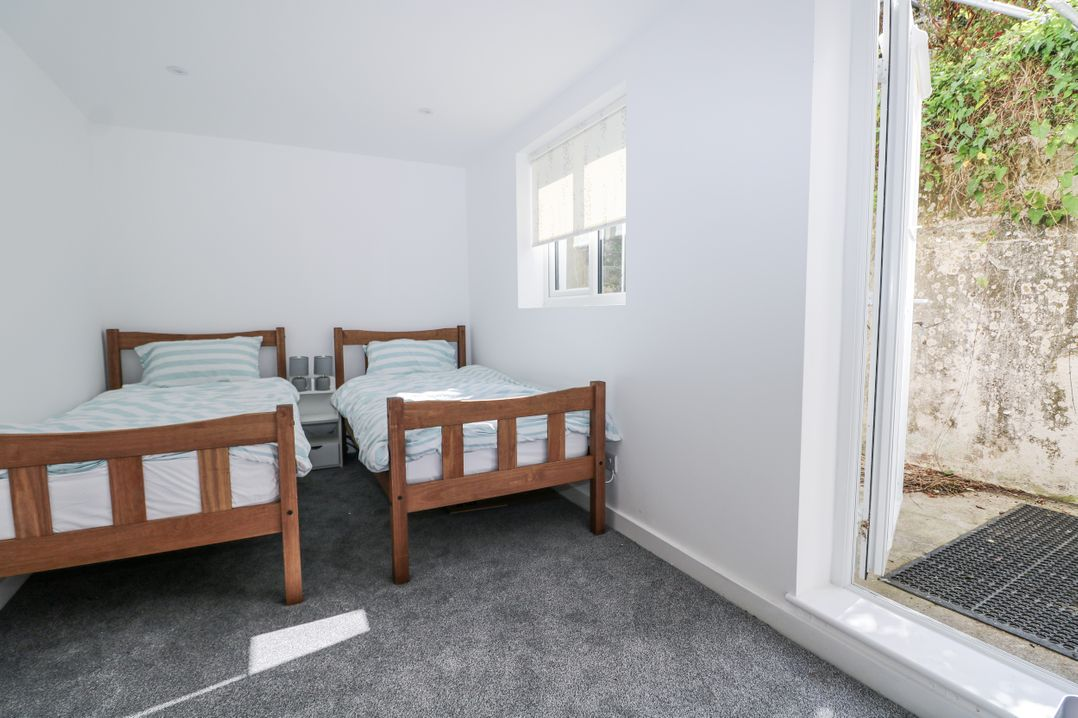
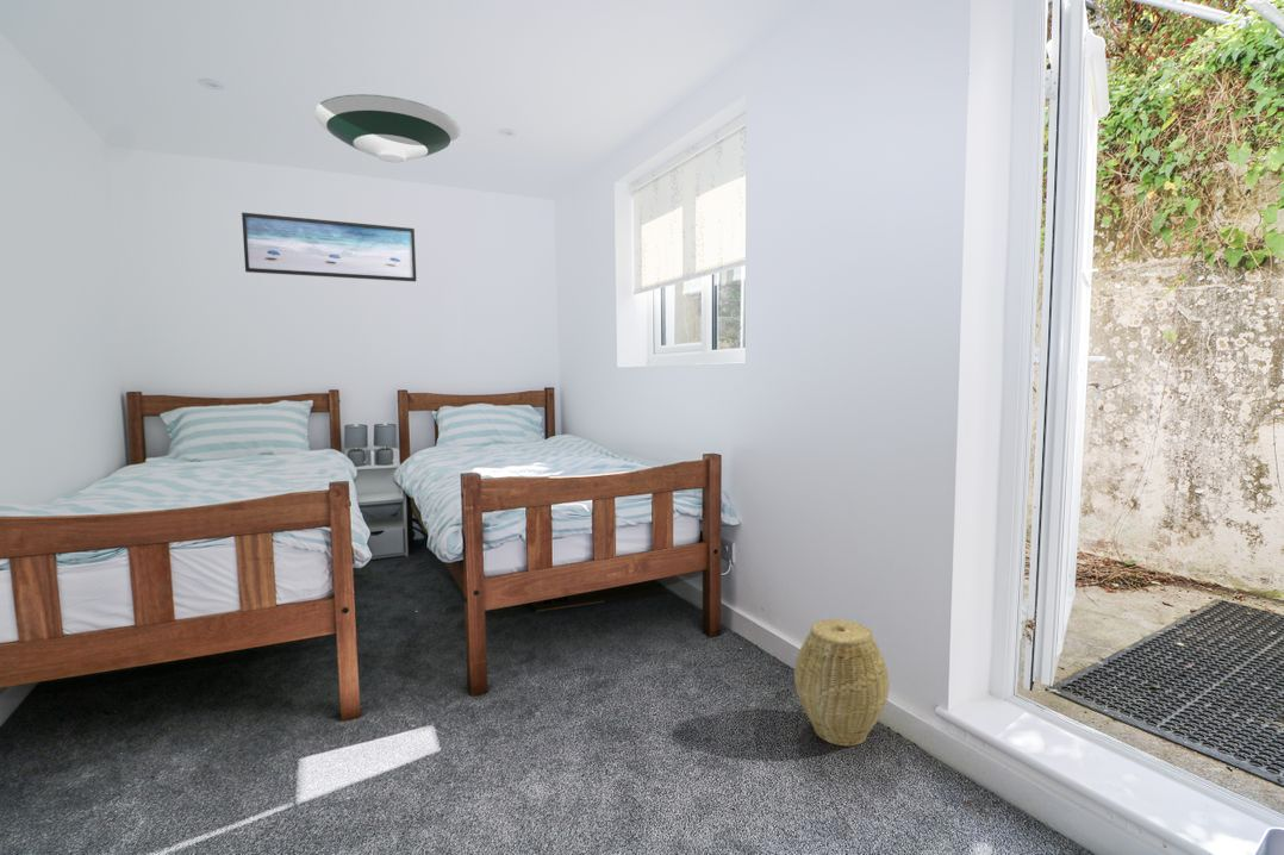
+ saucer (391, 142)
+ wall art (334, 249)
+ woven basket (840, 678)
